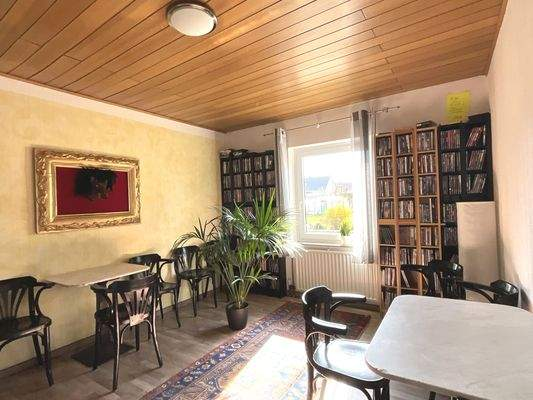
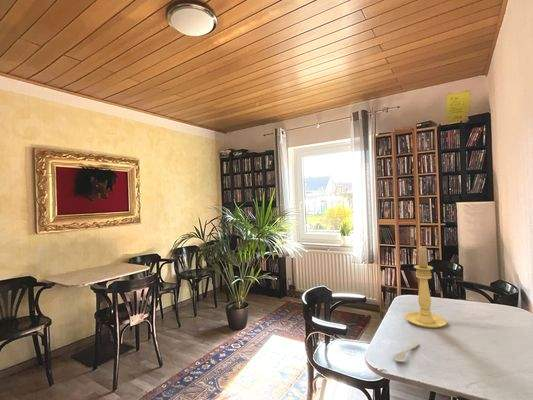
+ spoon (407, 350)
+ candle holder (423, 283)
